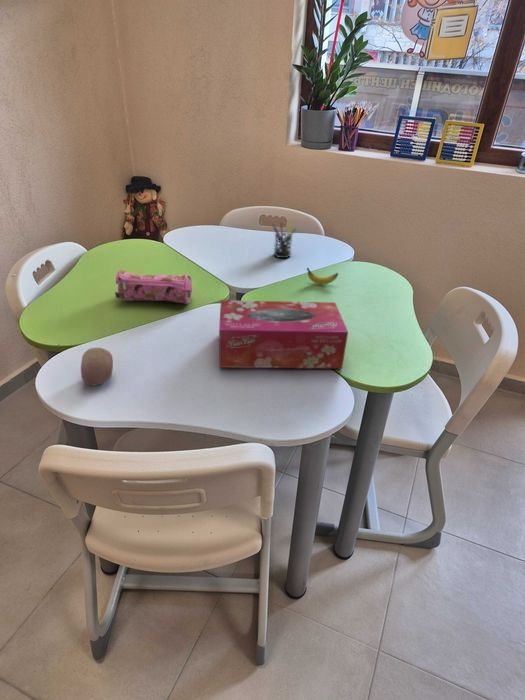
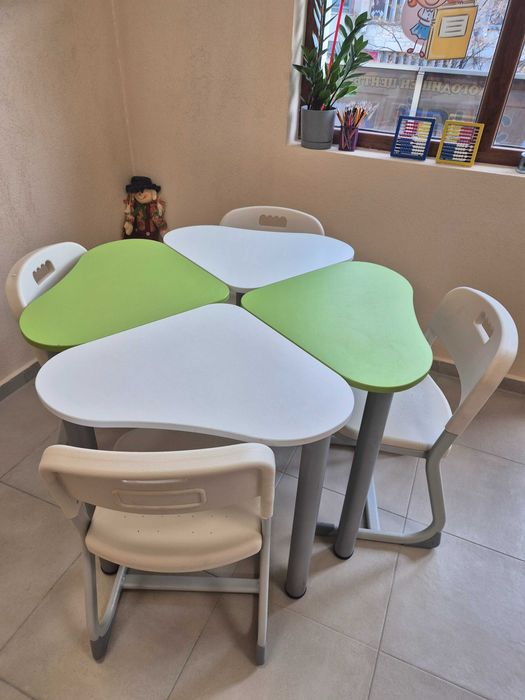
- tissue box (279, 333)
- banana (321, 277)
- fruit (96, 365)
- pen holder (284, 238)
- pencil case (155, 287)
